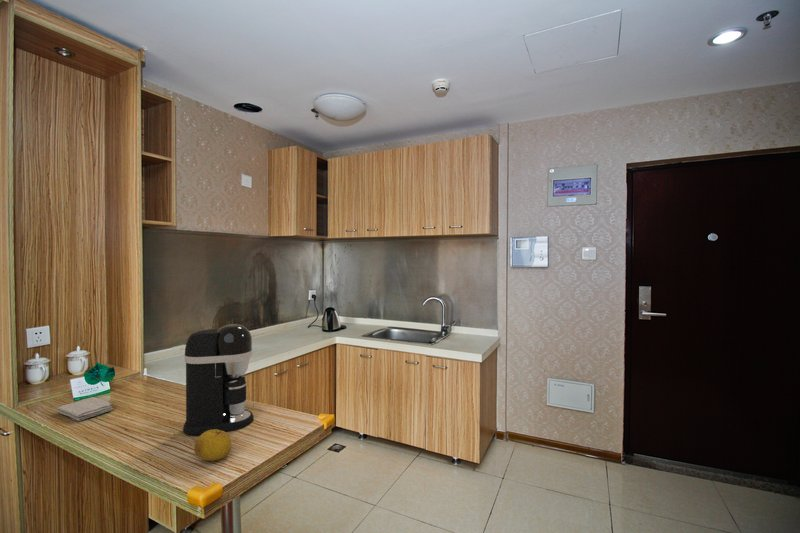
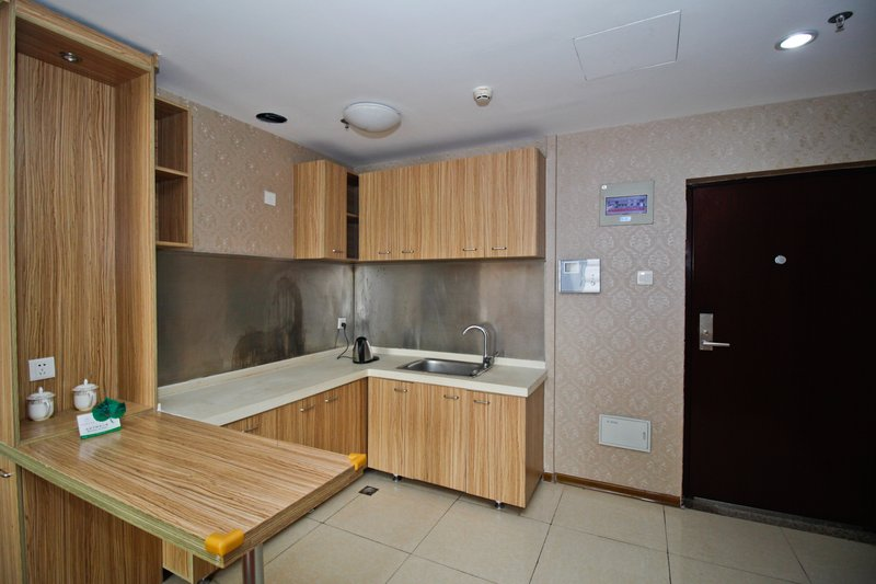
- fruit (213, 444)
- washcloth (85, 407)
- coffee maker (219, 374)
